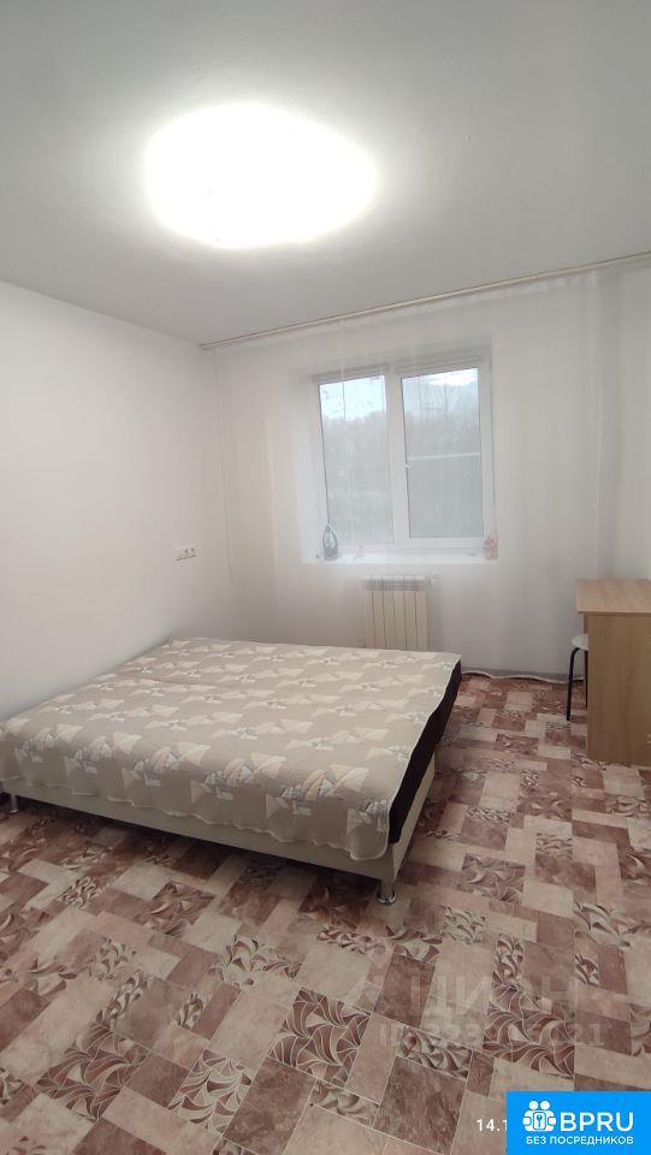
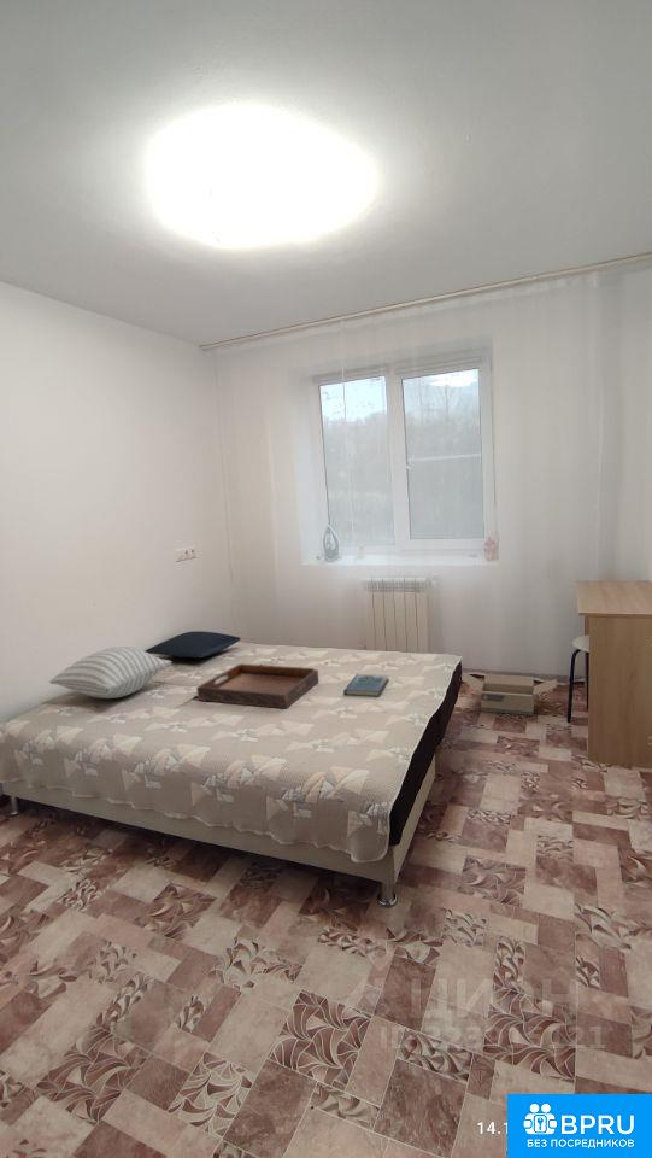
+ serving tray (260, 684)
+ pillow (193, 644)
+ pillow (112, 671)
+ book (366, 684)
+ cardboard box (507, 694)
